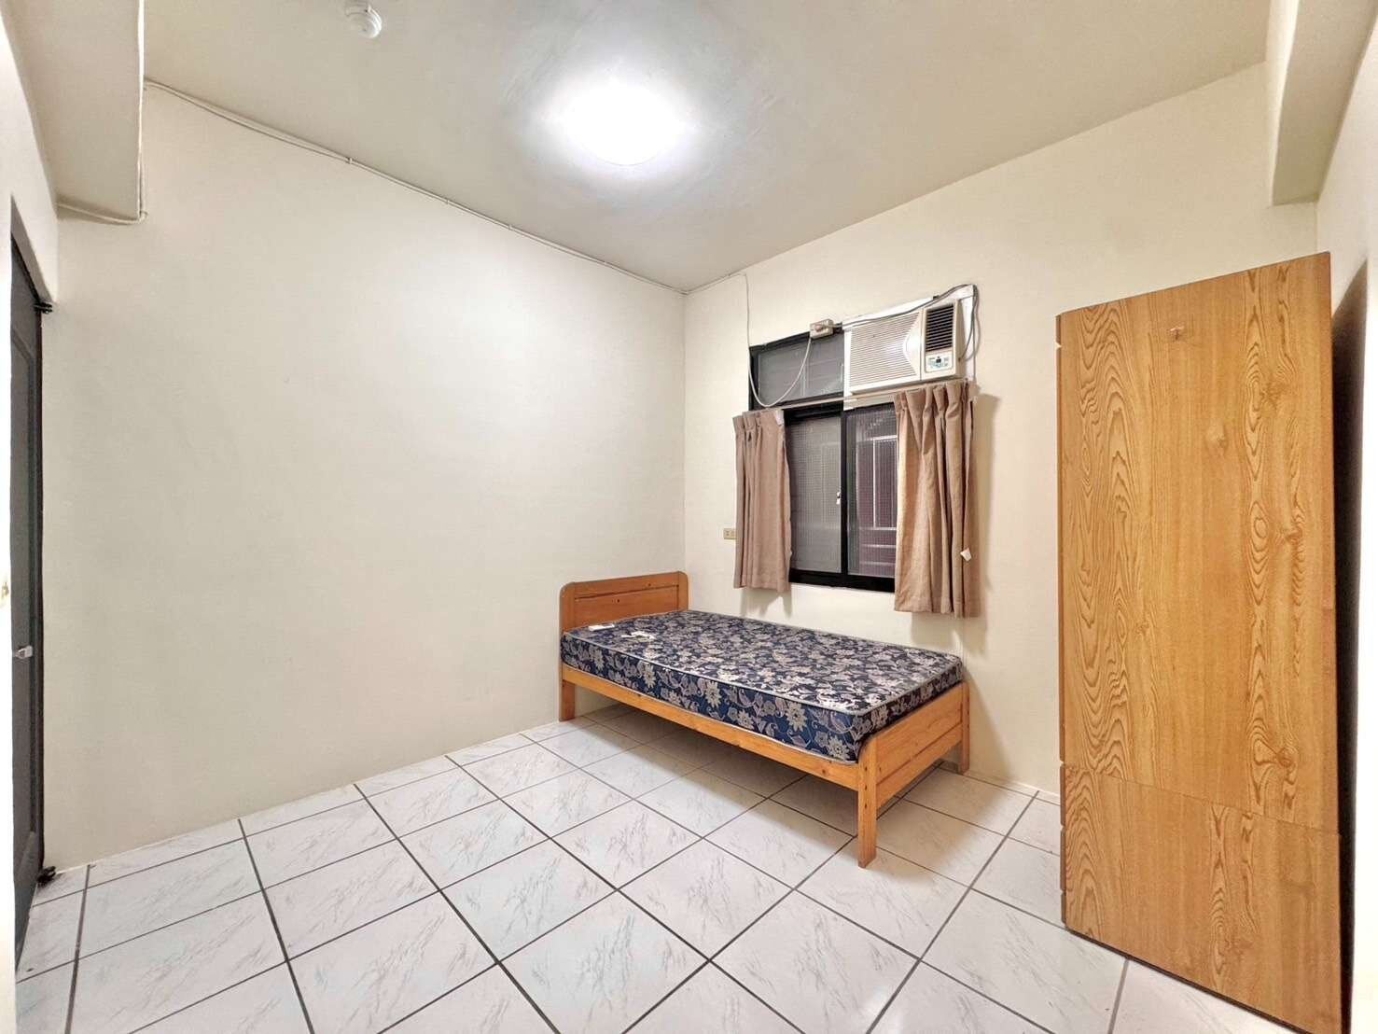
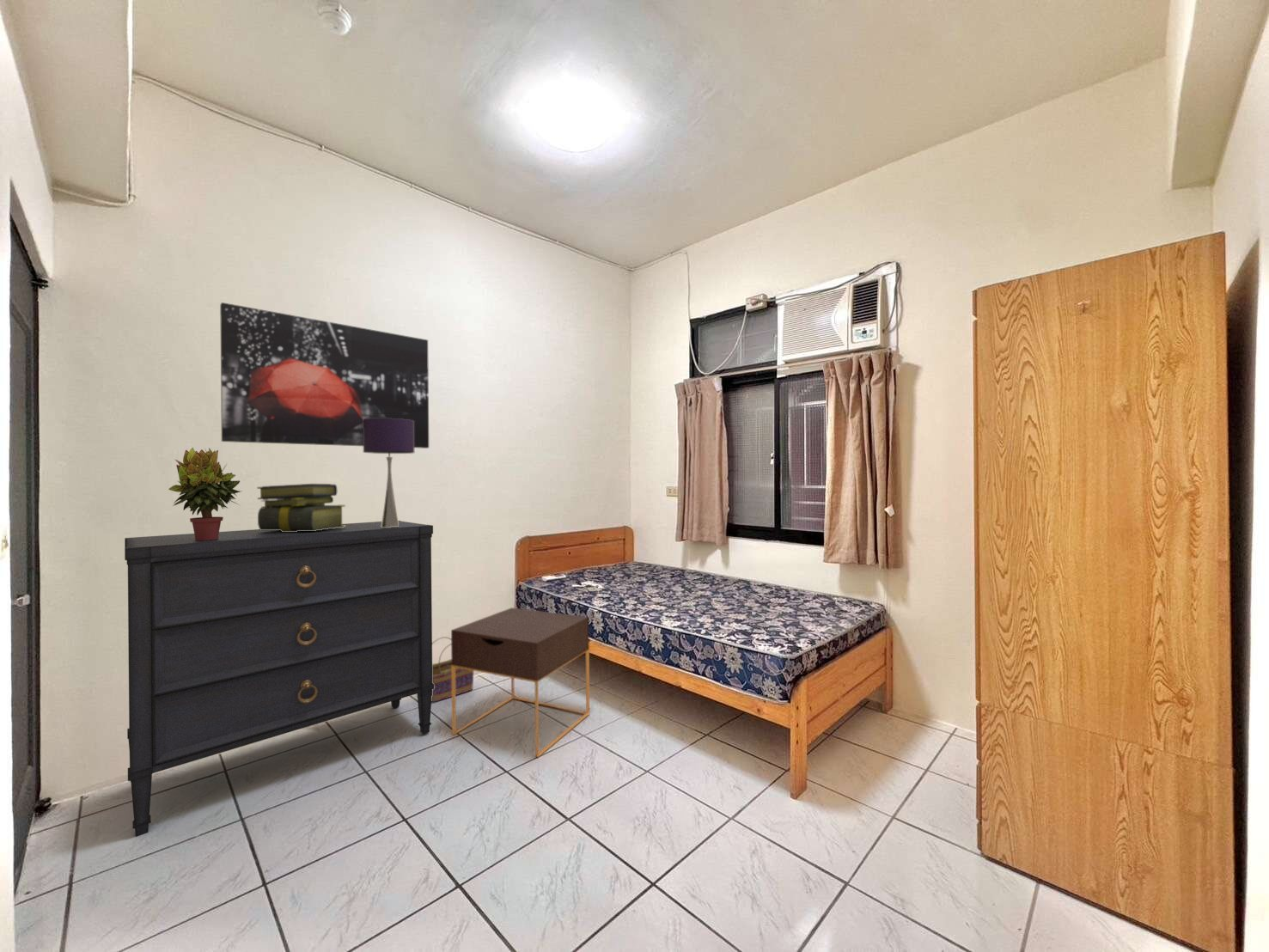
+ nightstand (522, 673)
+ potted plant (204, 493)
+ basket (448, 666)
+ dresser (294, 644)
+ wall art (337, 384)
+ stack of books (299, 506)
+ table lamp (389, 473)
